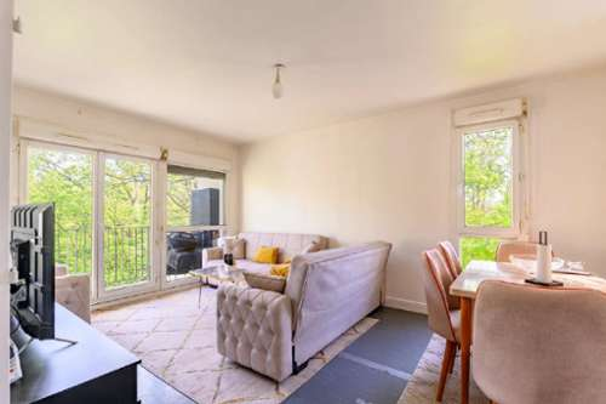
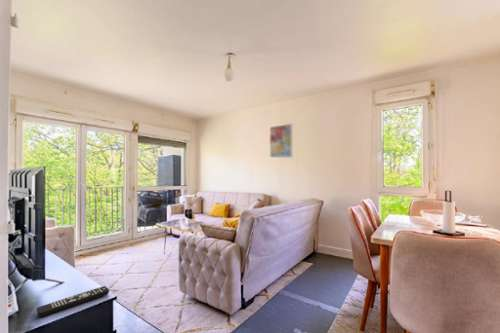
+ remote control (75, 300)
+ wall art (280, 141)
